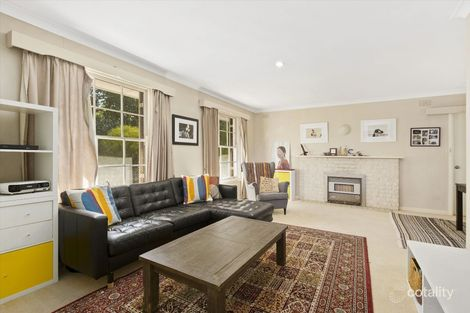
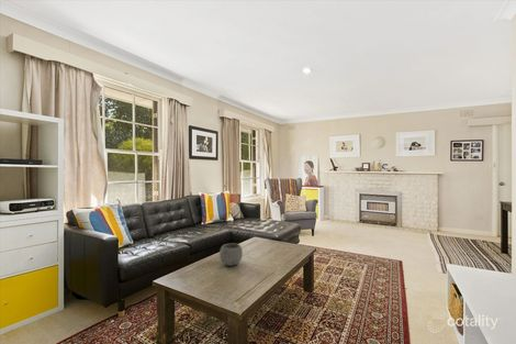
+ bowl (231, 254)
